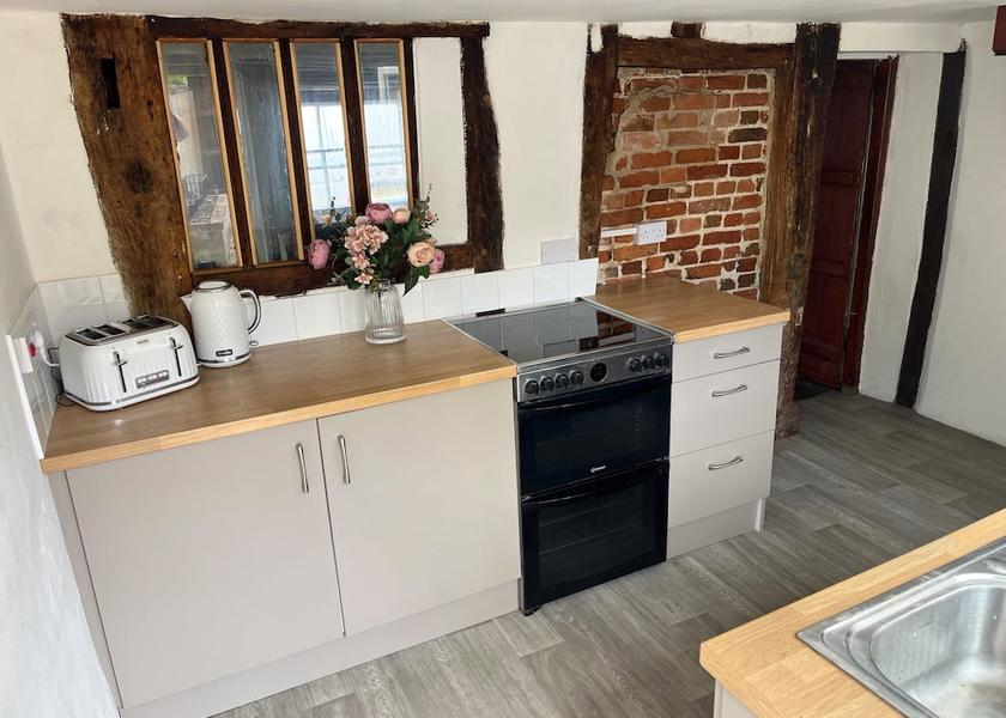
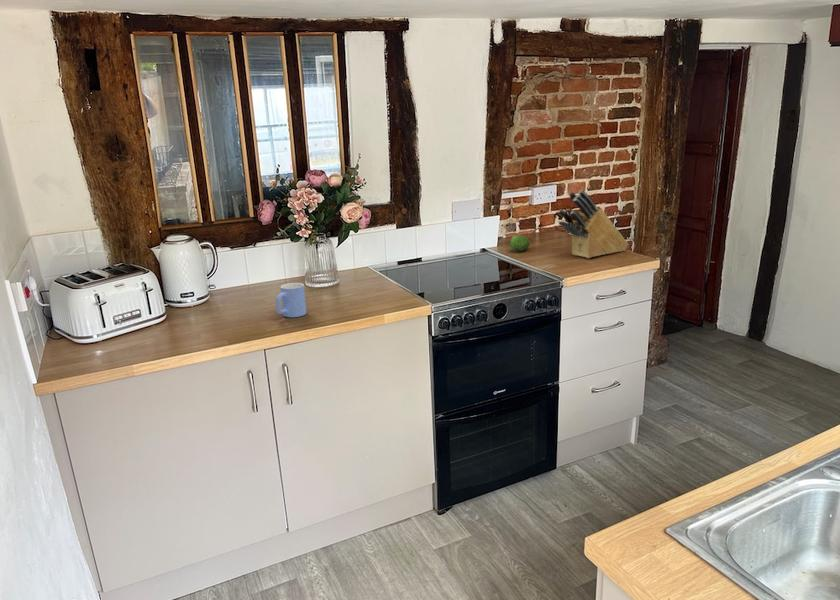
+ fruit (519, 242)
+ knife block (593, 221)
+ mug (289, 301)
